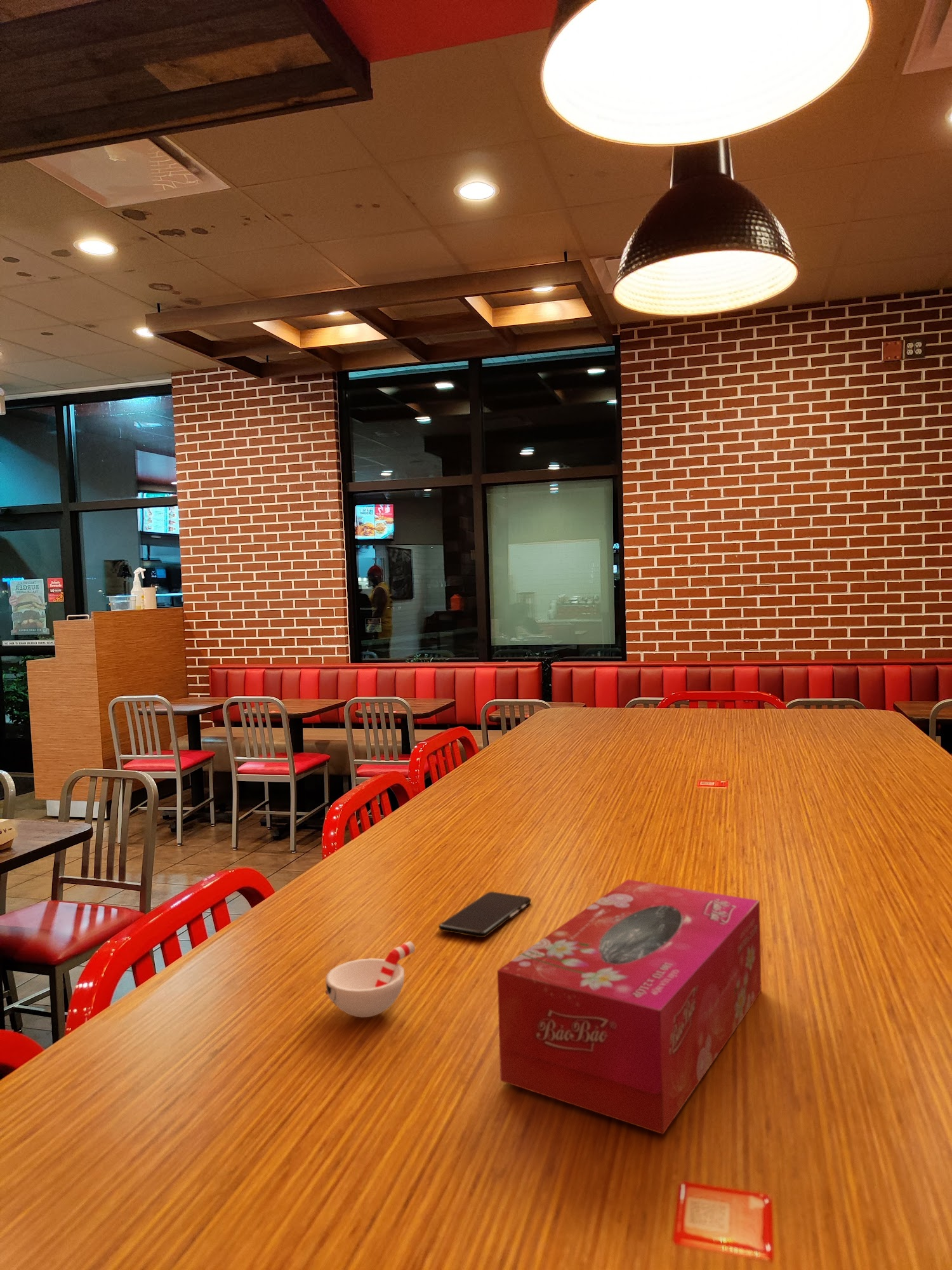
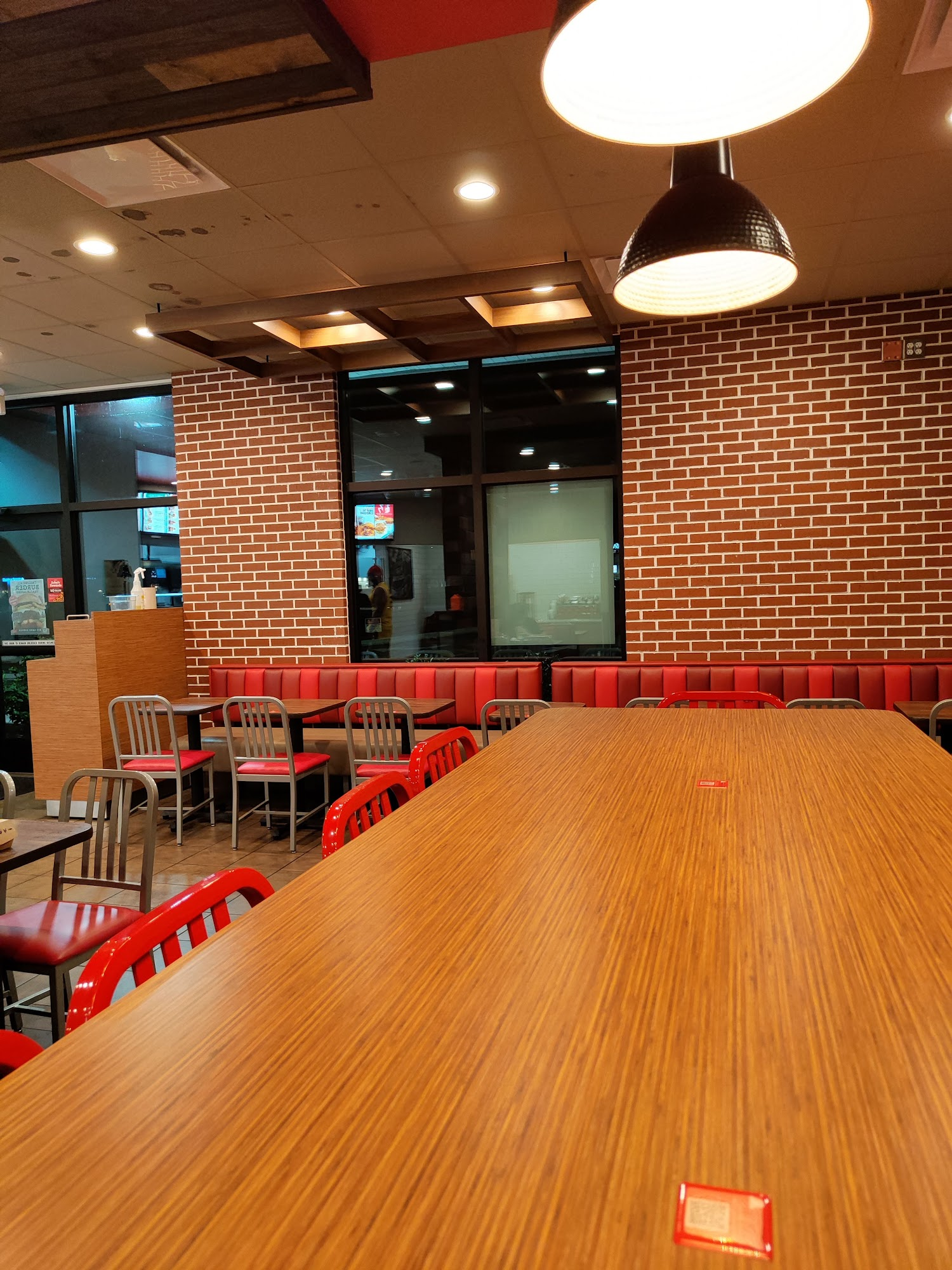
- tissue box (642, 982)
- smartphone (487, 913)
- cup (372, 983)
